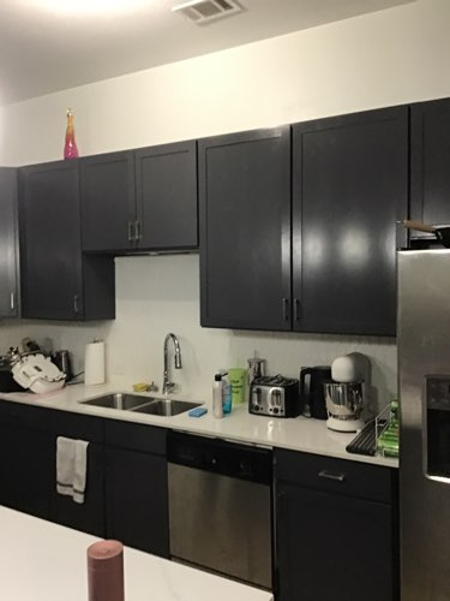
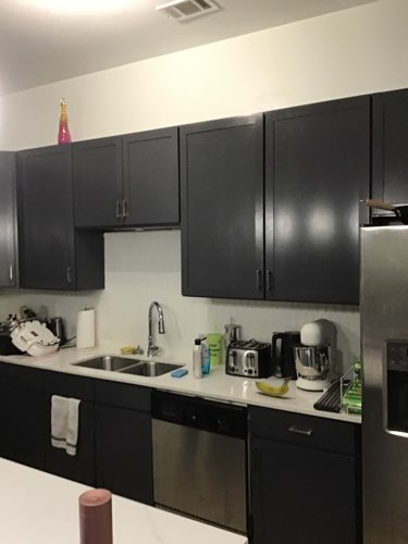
+ fruit (272, 386)
